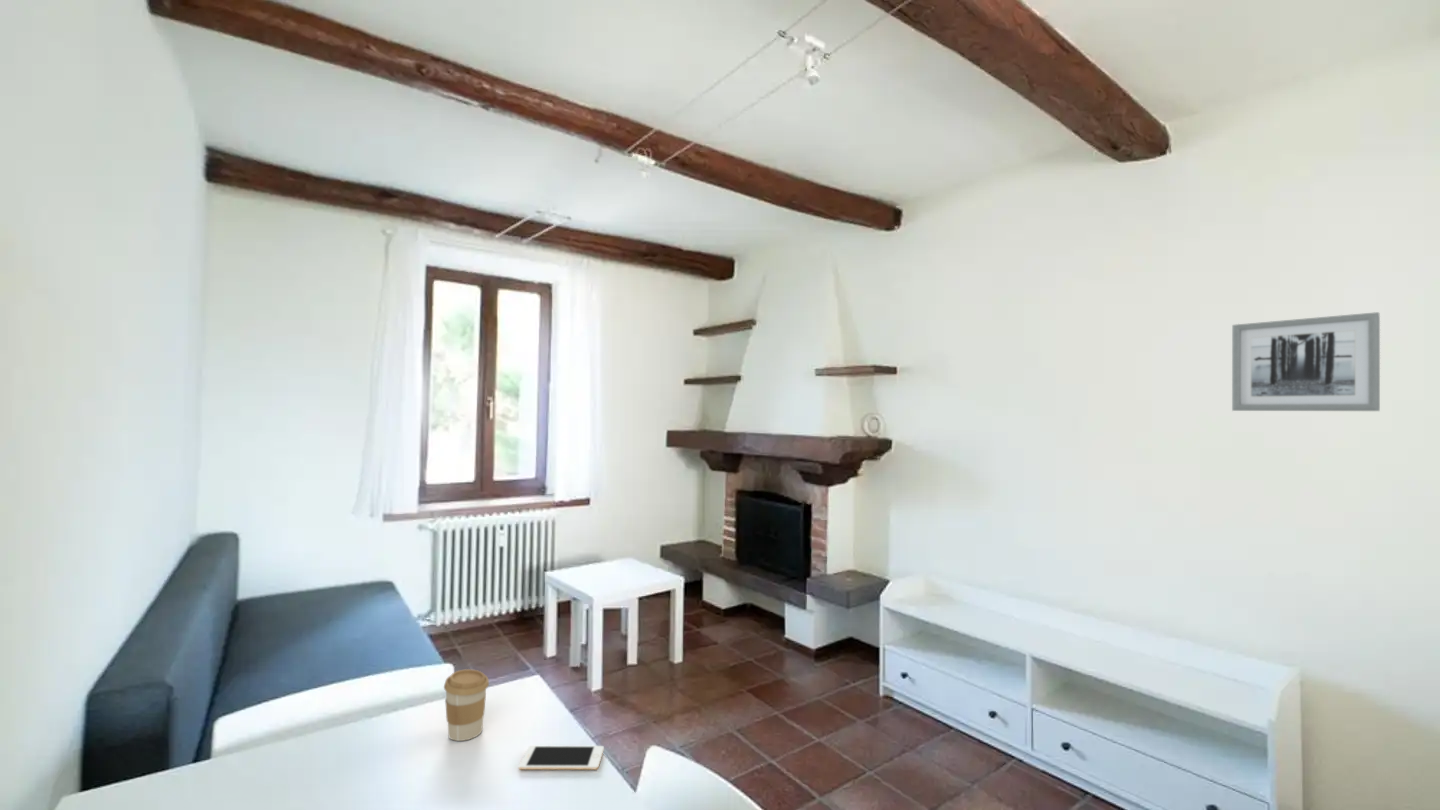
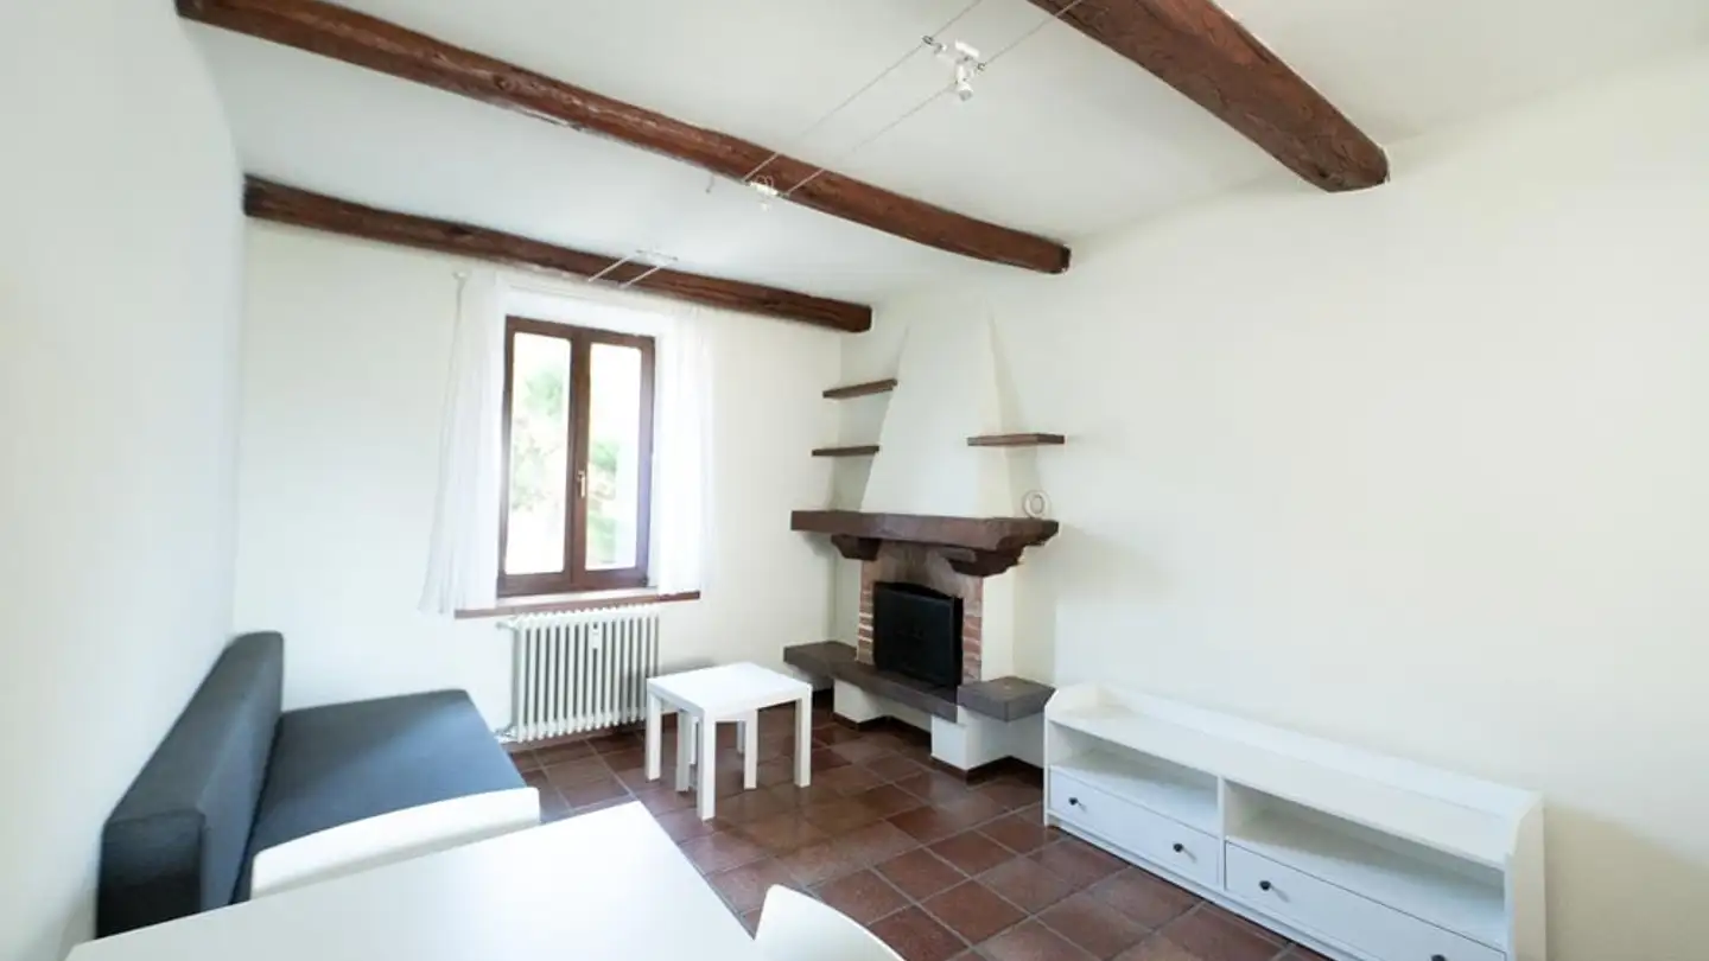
- cell phone (562, 757)
- wall art (1300, 365)
- coffee cup (466, 703)
